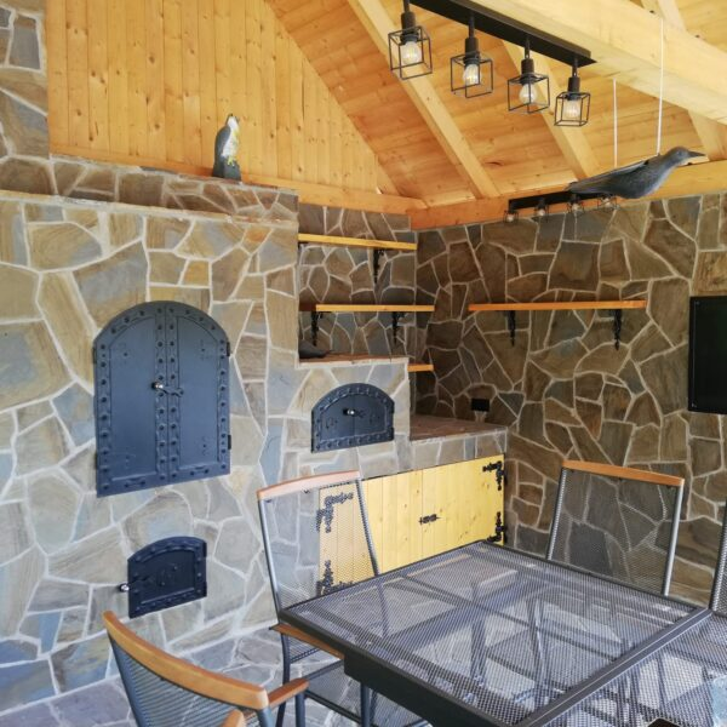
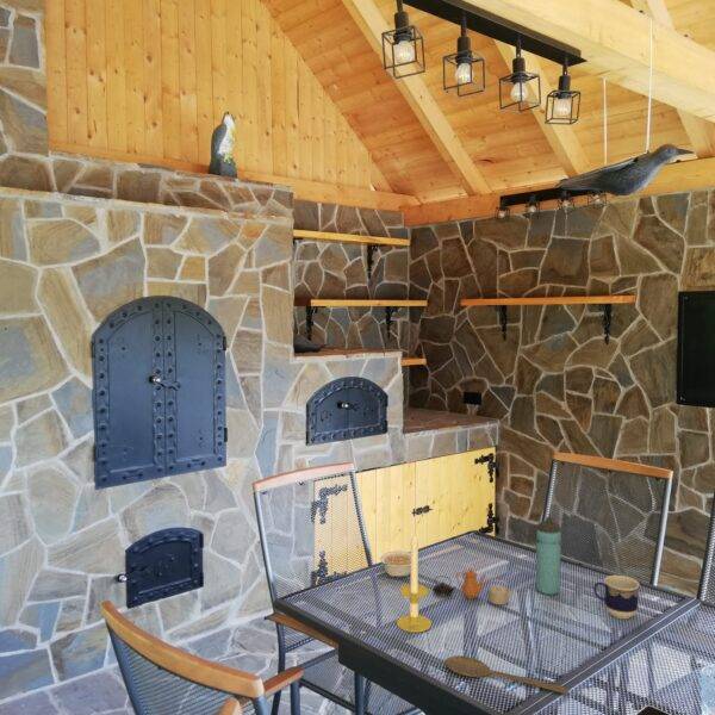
+ wooden spoon (504, 674)
+ legume (398, 564)
+ candle (414, 578)
+ teapot (472, 583)
+ cup (615, 597)
+ water bottle (548, 554)
